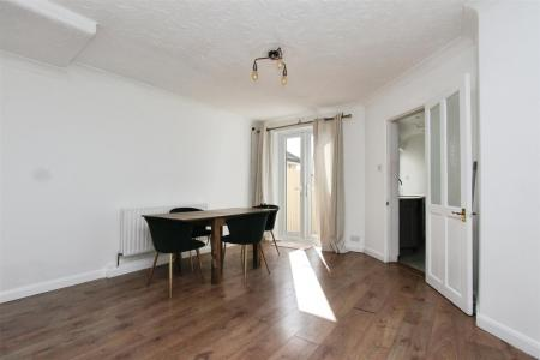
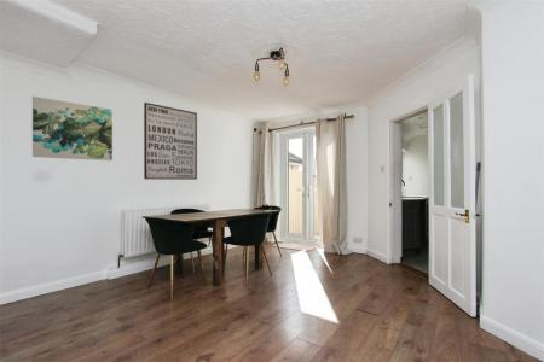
+ wall art (75, 130)
+ wall art (172, 144)
